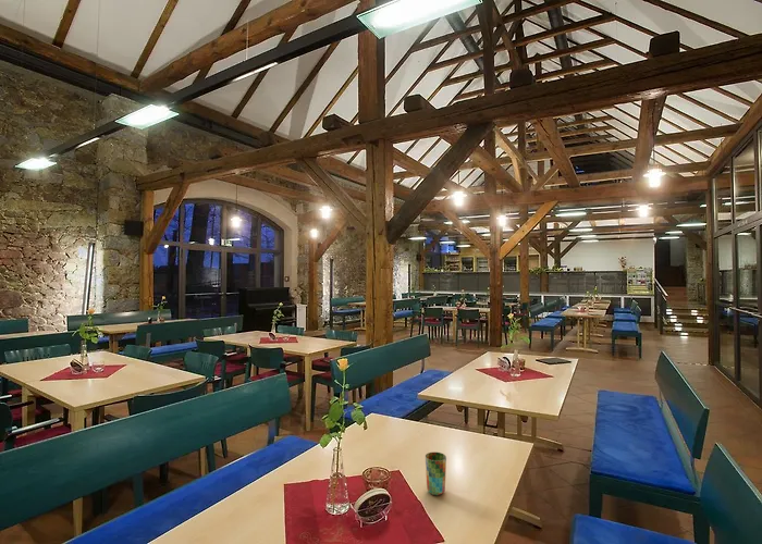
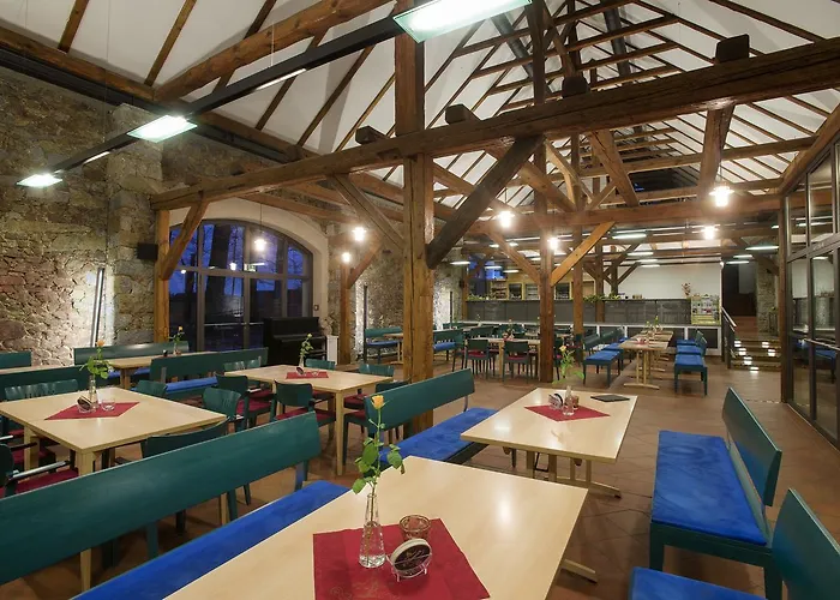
- cup (435, 473)
